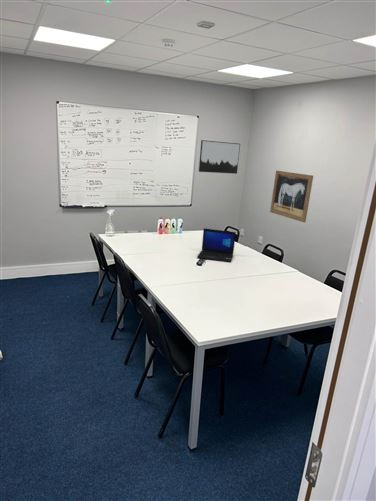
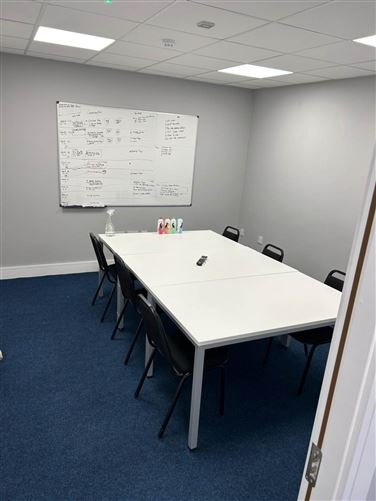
- wall art (219, 157)
- laptop (216, 244)
- wall art (290, 195)
